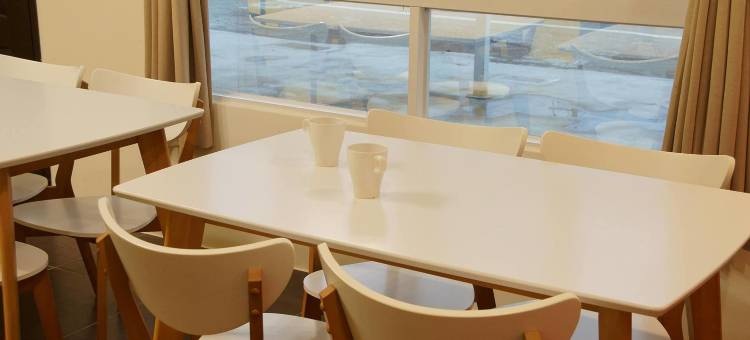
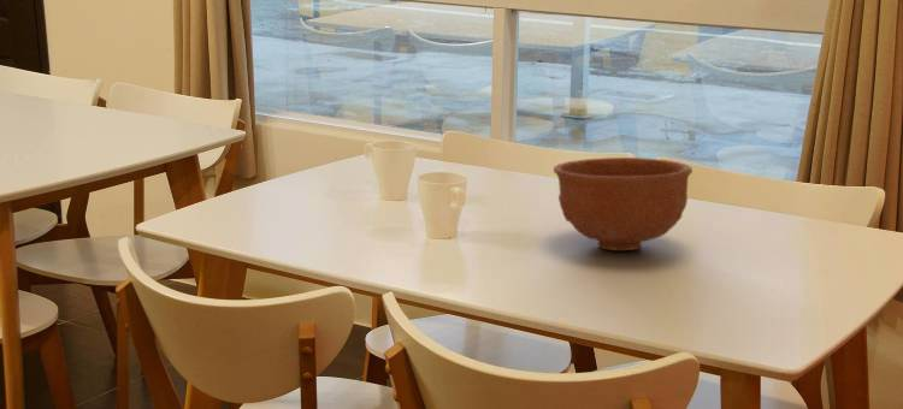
+ bowl (621, 206)
